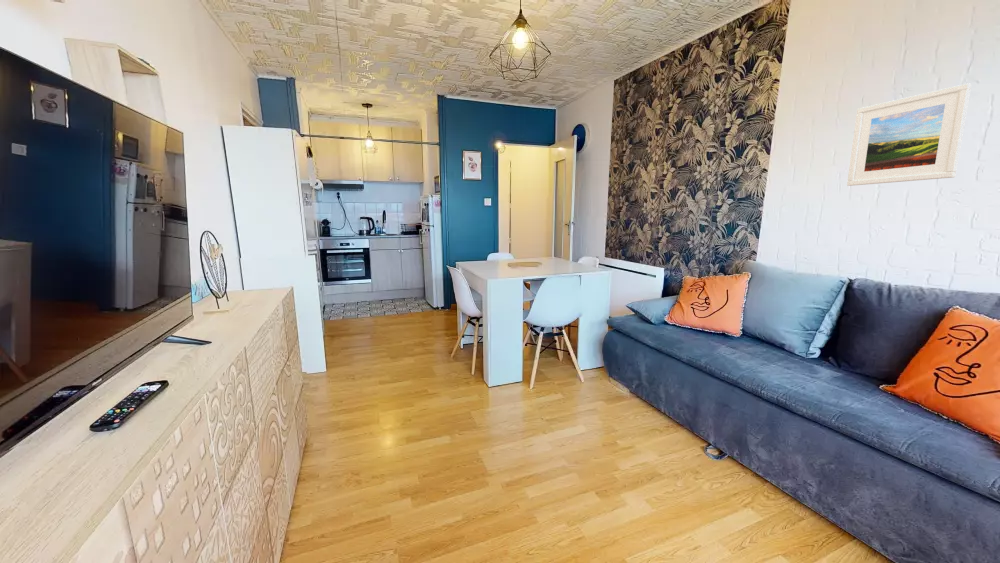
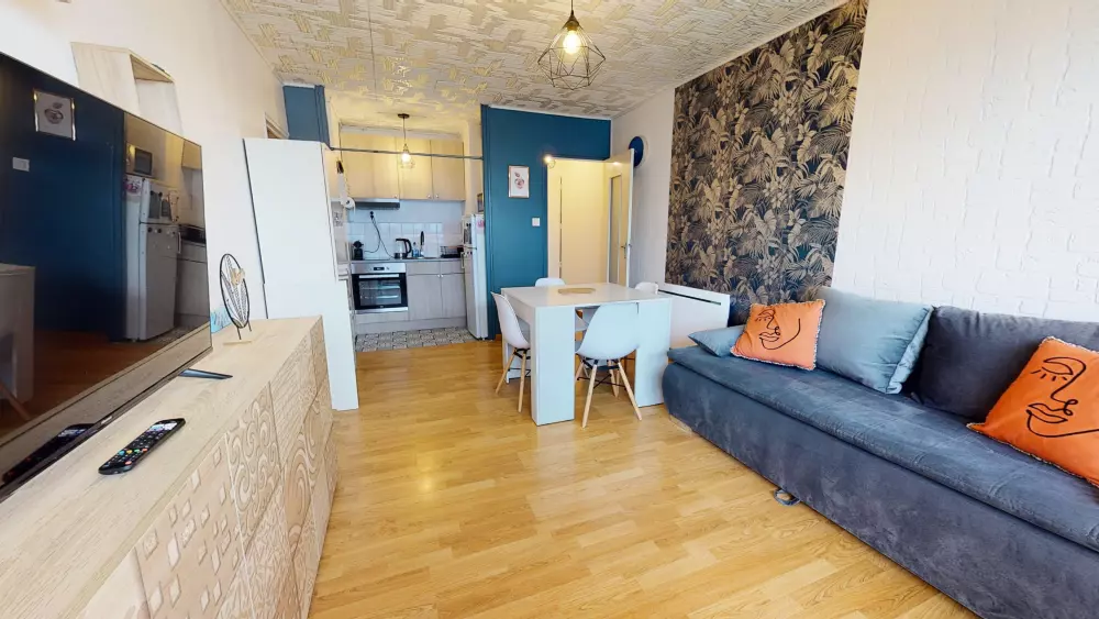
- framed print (902, 140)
